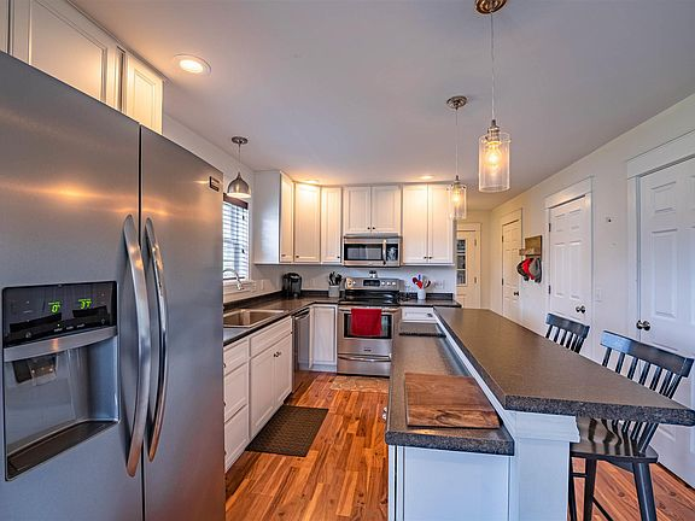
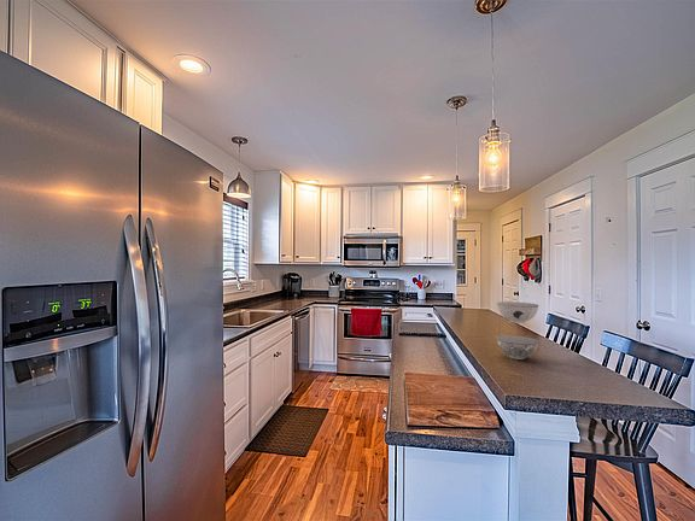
+ bowl (515, 335)
